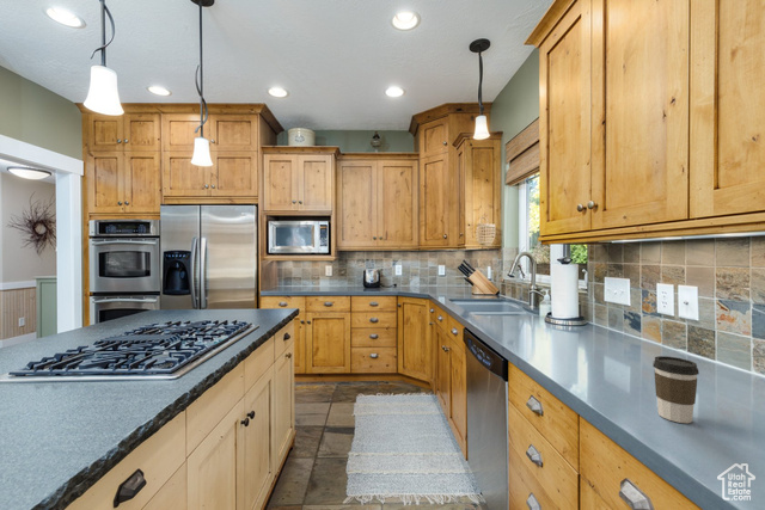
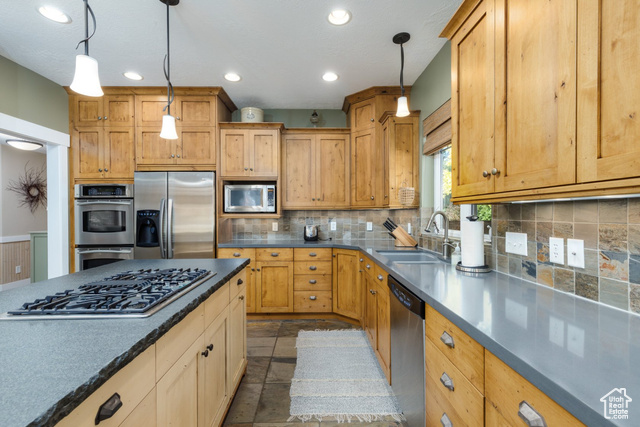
- coffee cup (674, 388)
